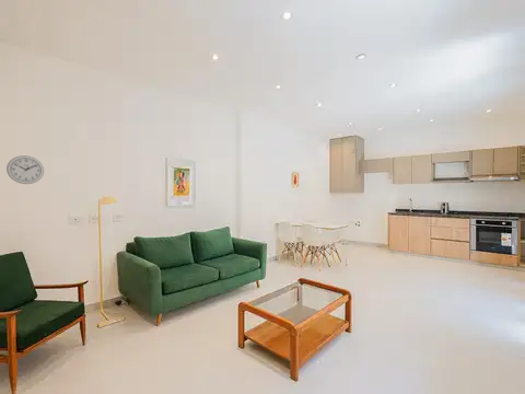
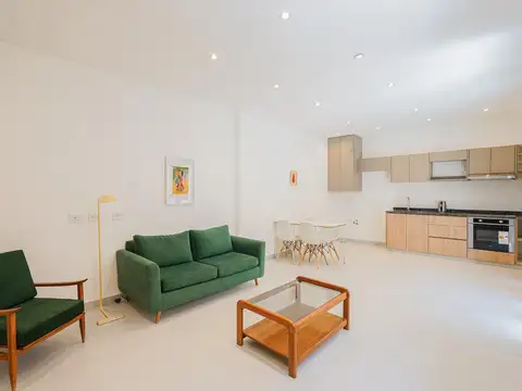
- wall clock (25, 170)
